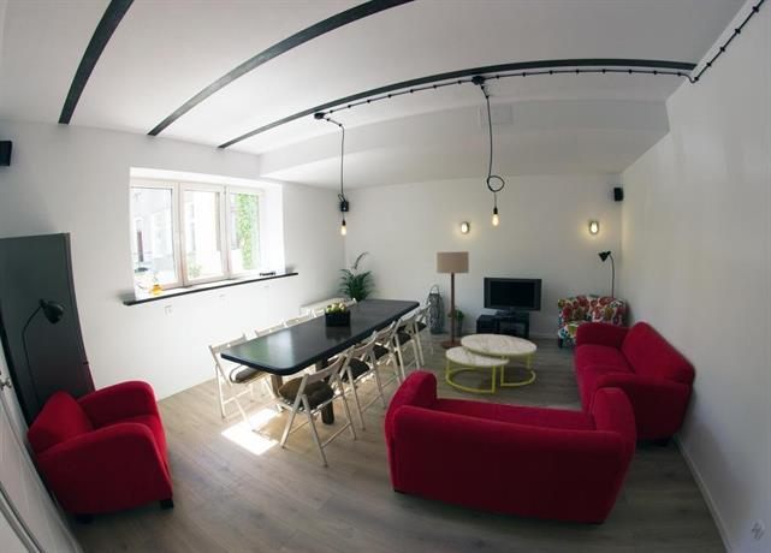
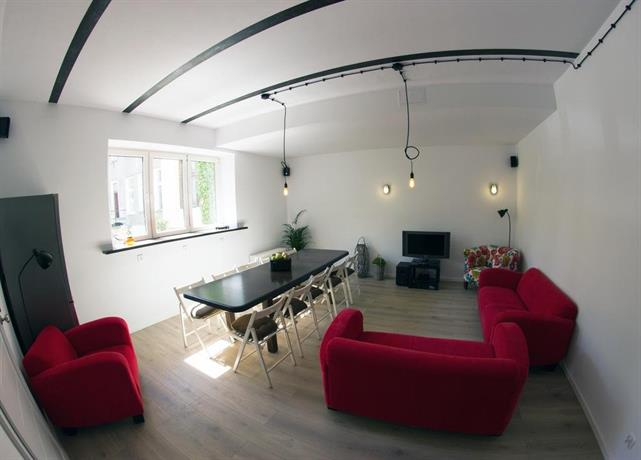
- coffee table (491, 359)
- floor lamp (452, 298)
